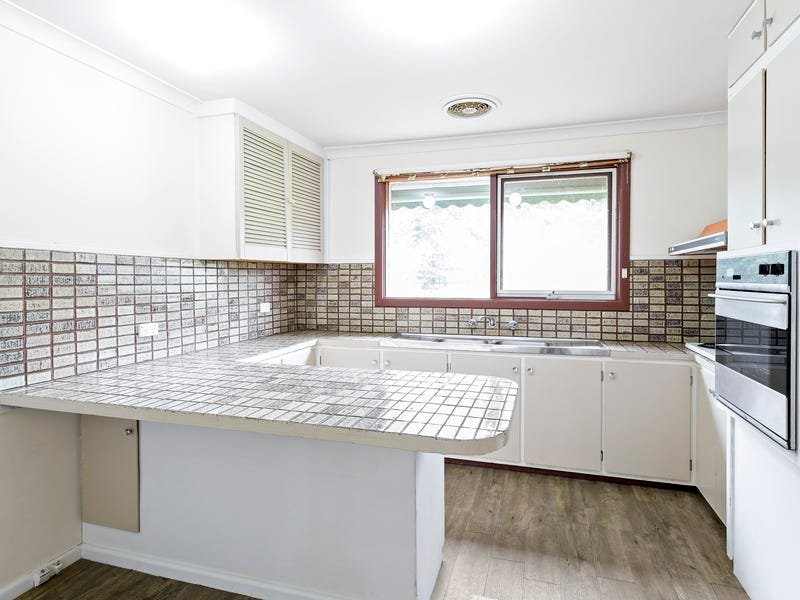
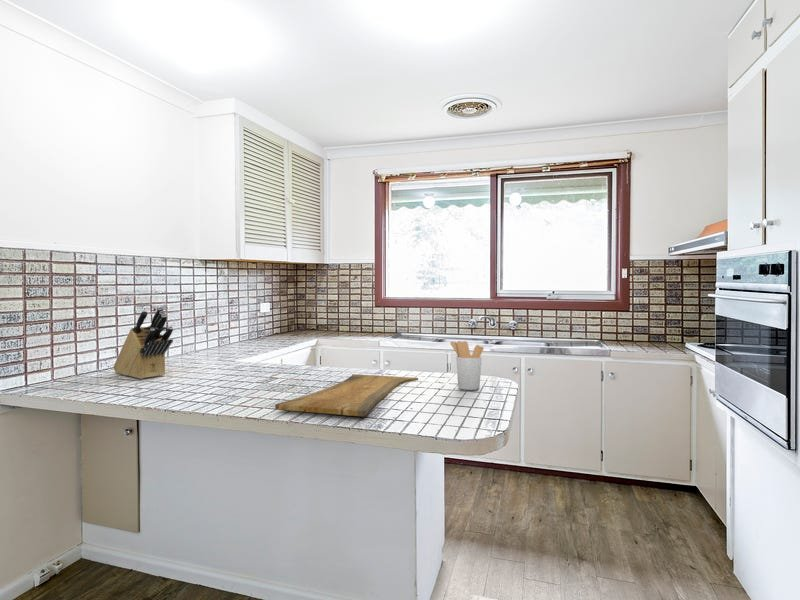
+ knife block (143, 341)
+ utensil holder (465, 363)
+ cutting board (356, 391)
